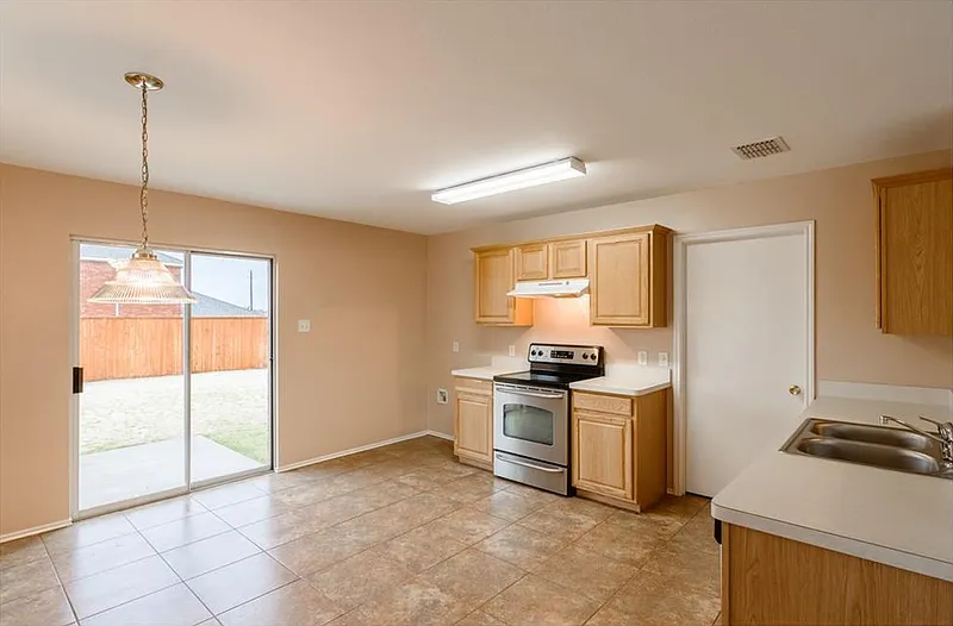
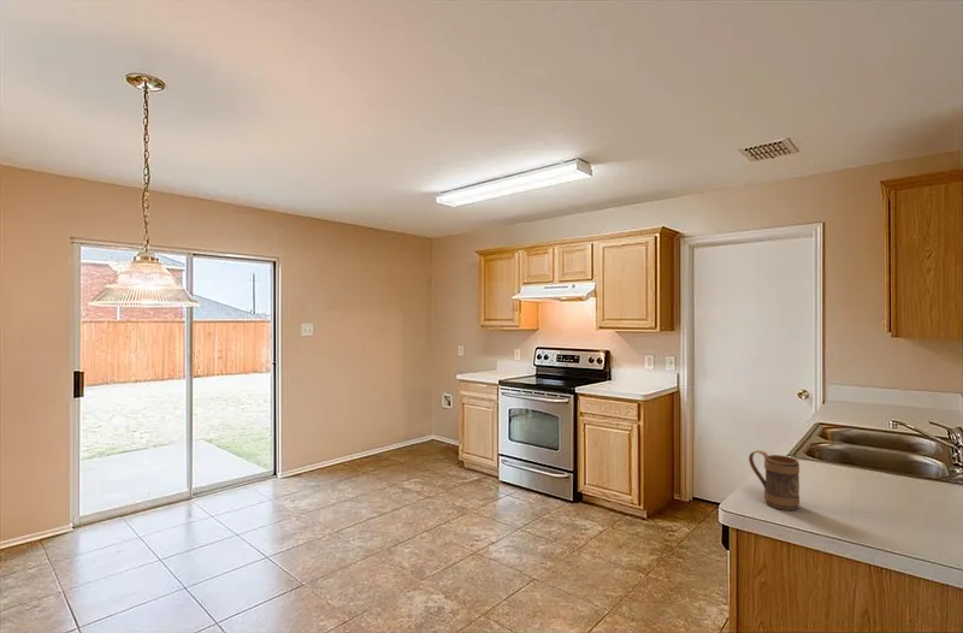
+ mug (773, 478)
